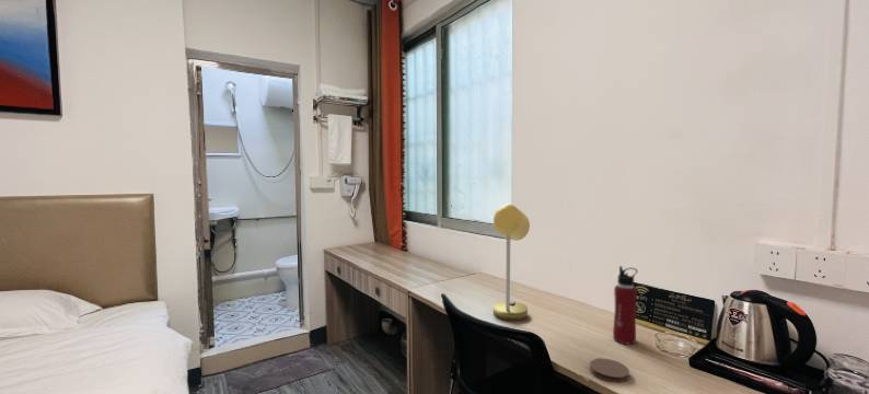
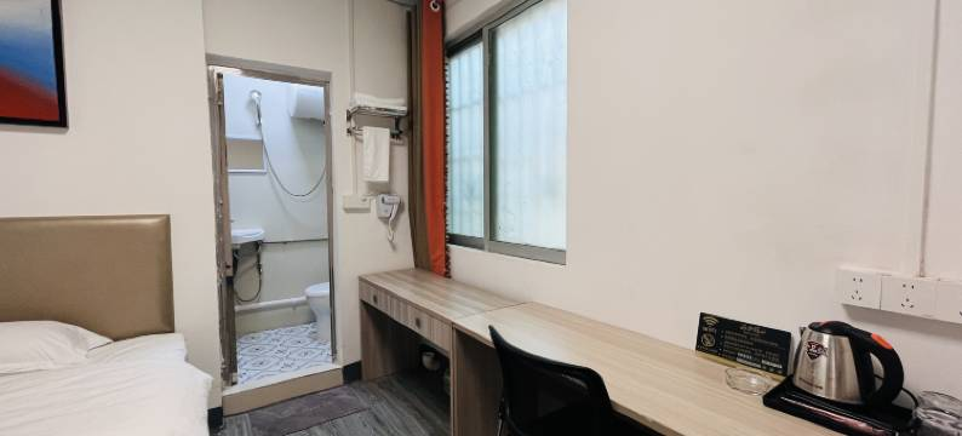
- water bottle (625, 303)
- desk lamp (509, 258)
- coaster (609, 369)
